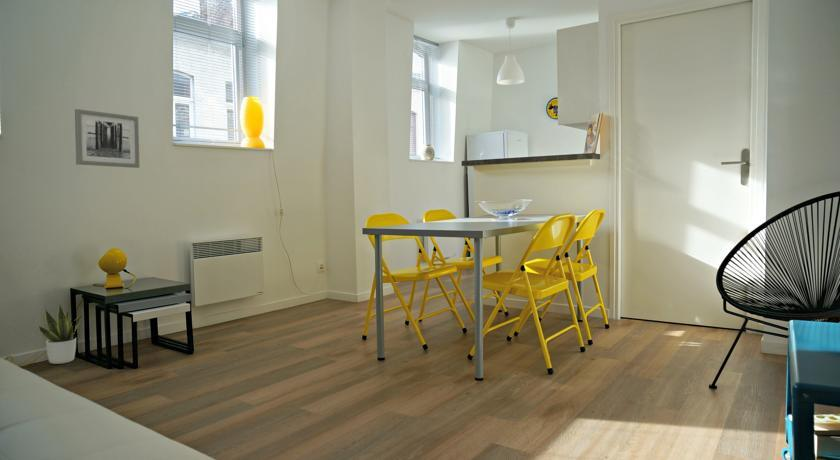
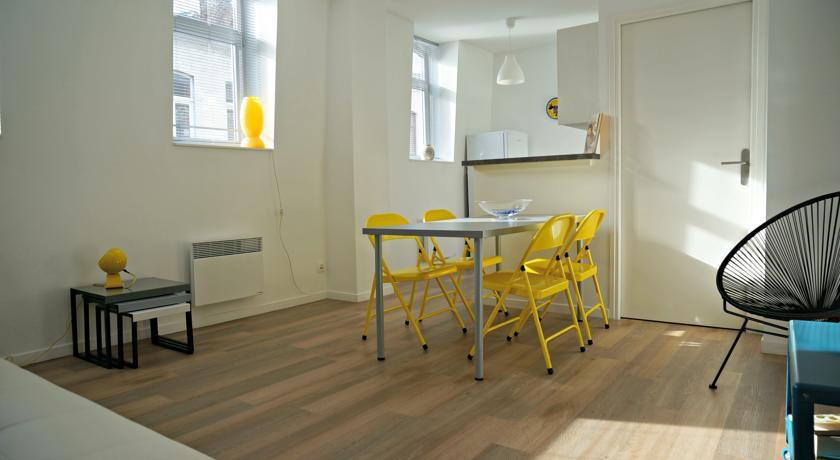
- potted plant (62, 331)
- wall art (108, 139)
